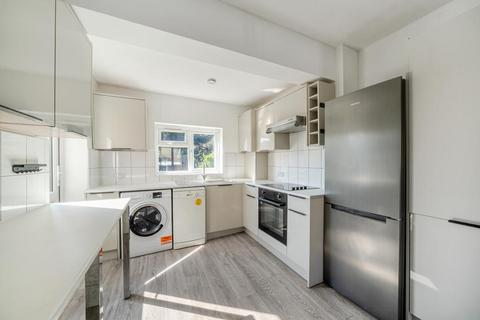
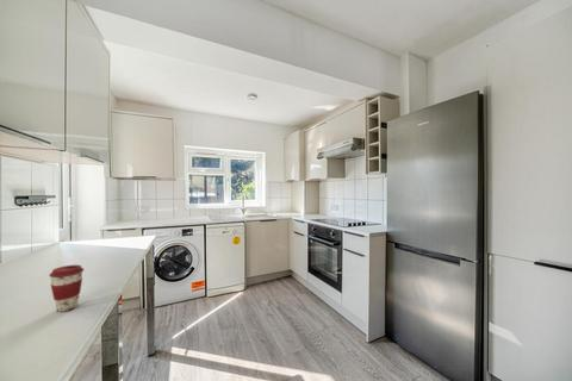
+ coffee cup (67, 287)
